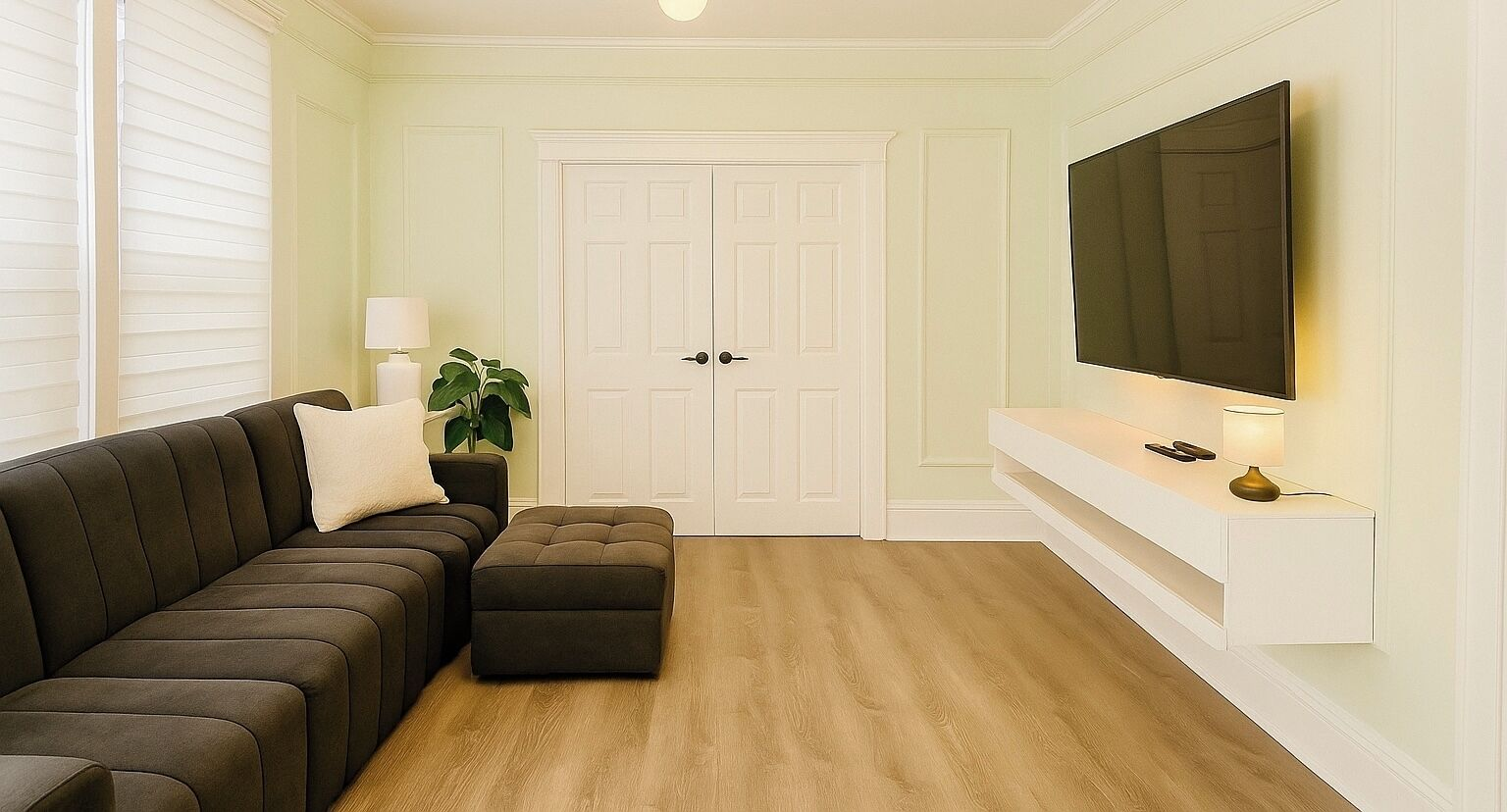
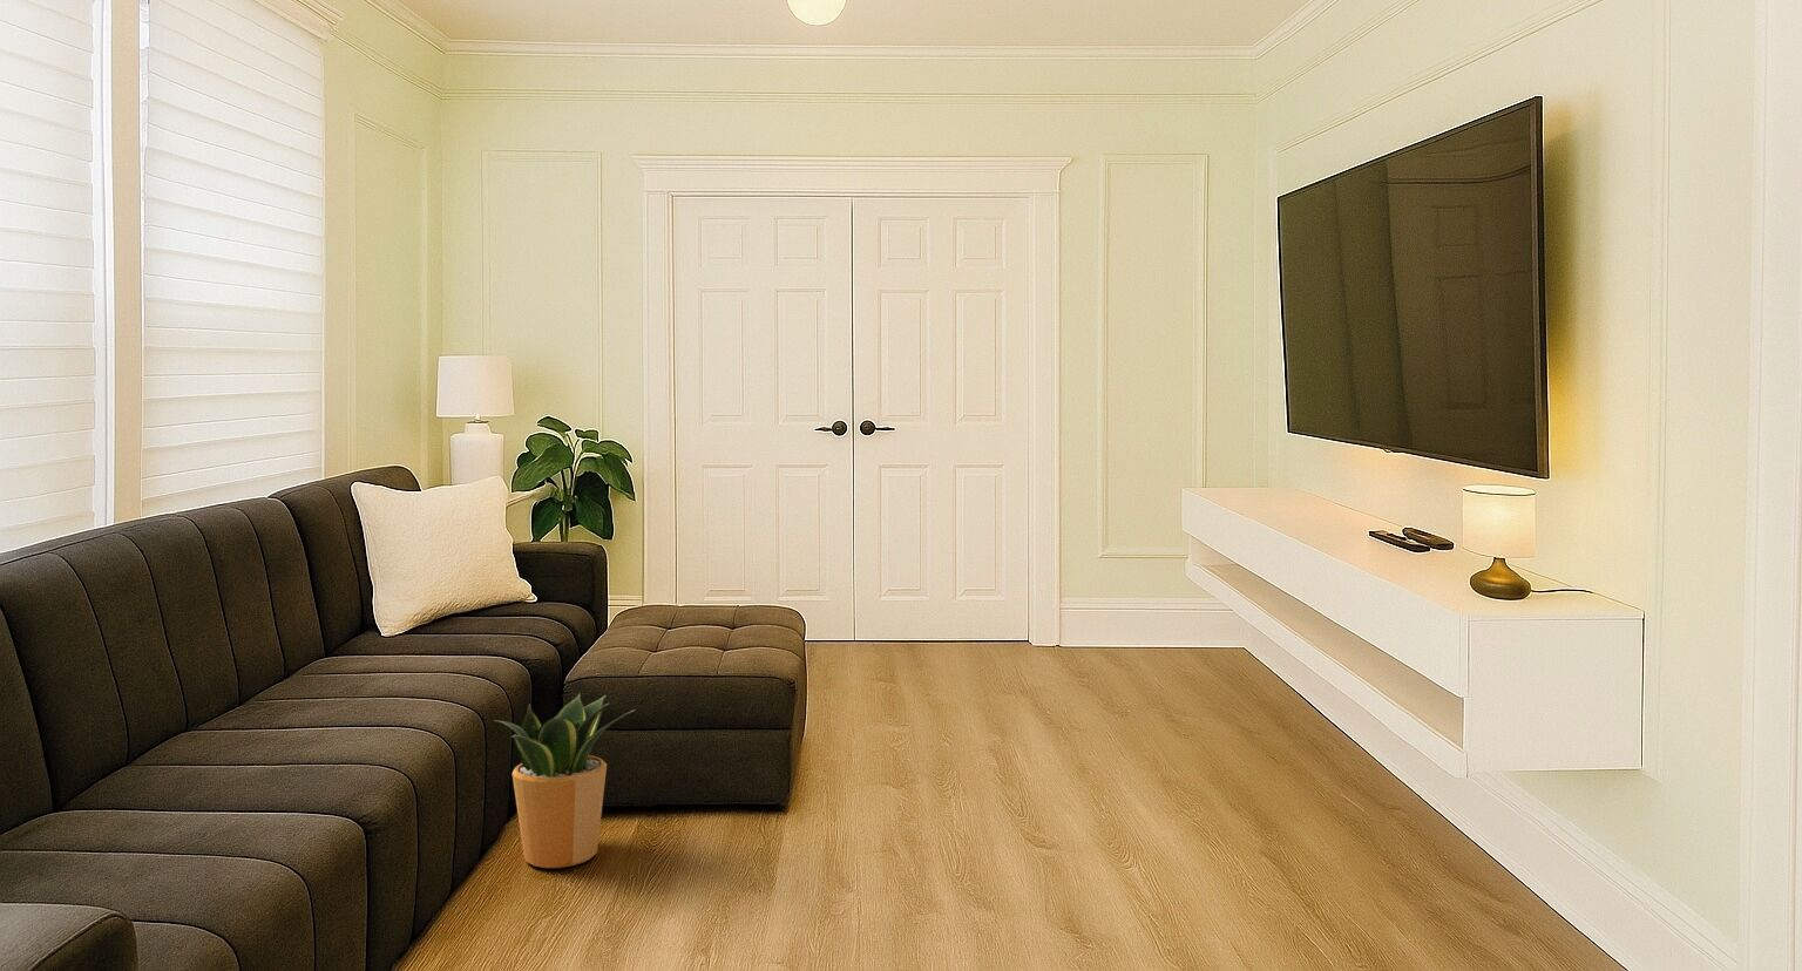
+ potted plant (569, 777)
